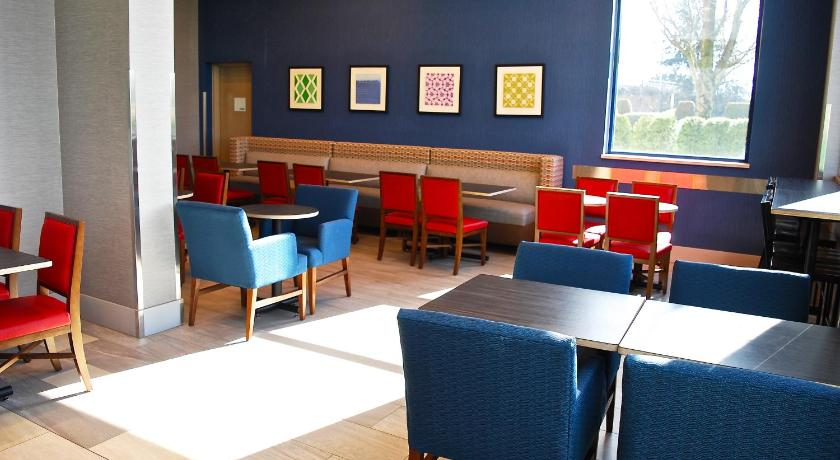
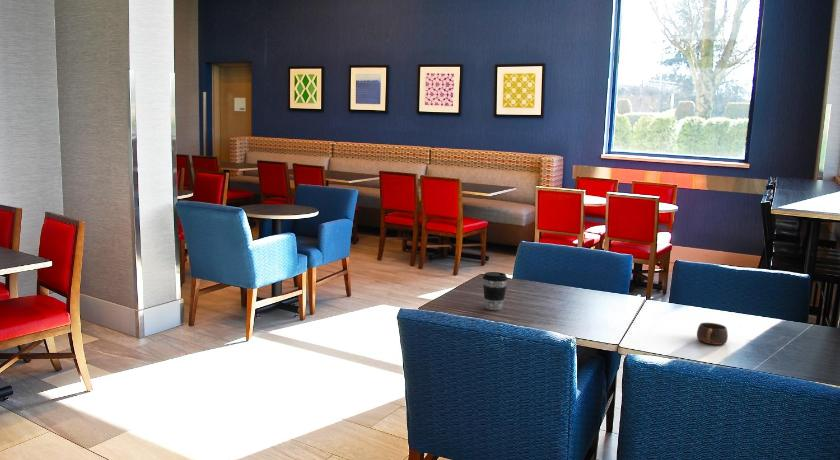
+ coffee cup (494, 291)
+ cup (710, 334)
